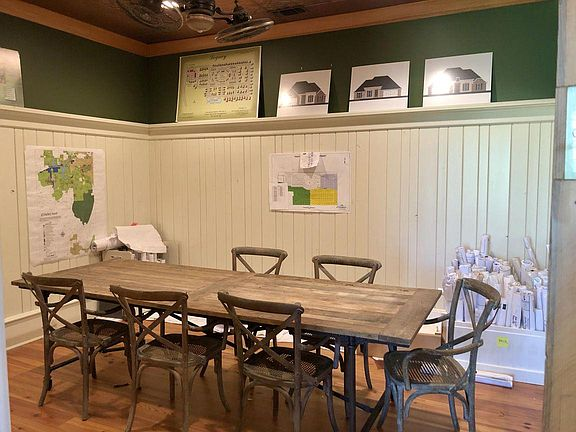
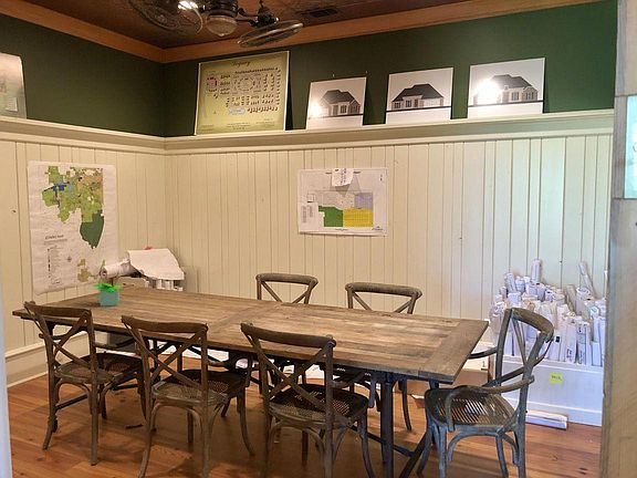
+ potted plant (107, 293)
